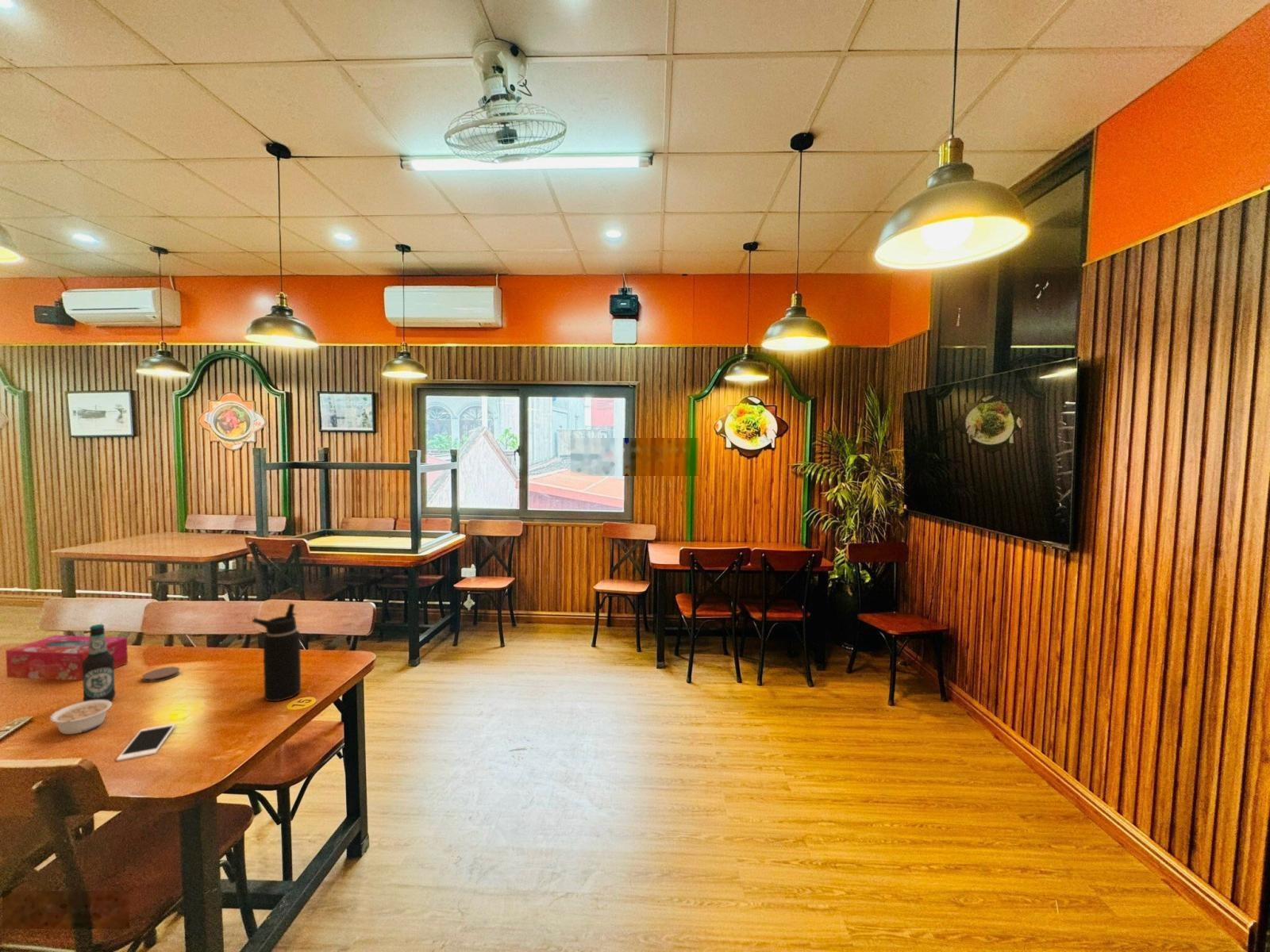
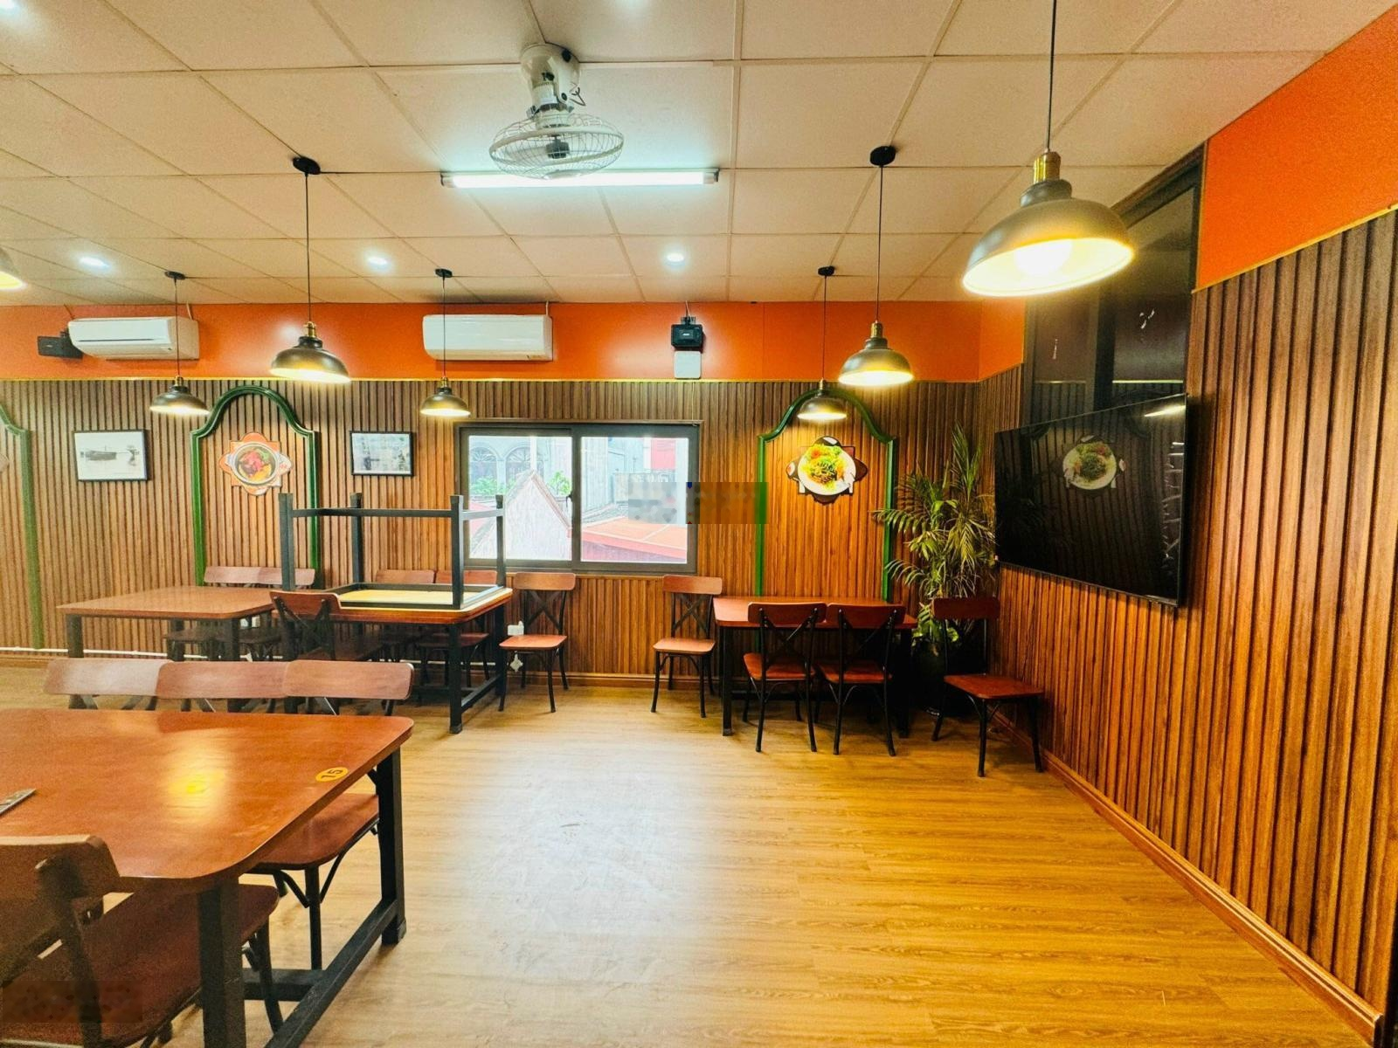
- tissue box (69, 657)
- legume (82, 717)
- coaster (161, 674)
- bottle (98, 663)
- water bottle (277, 651)
- cell phone (148, 741)
